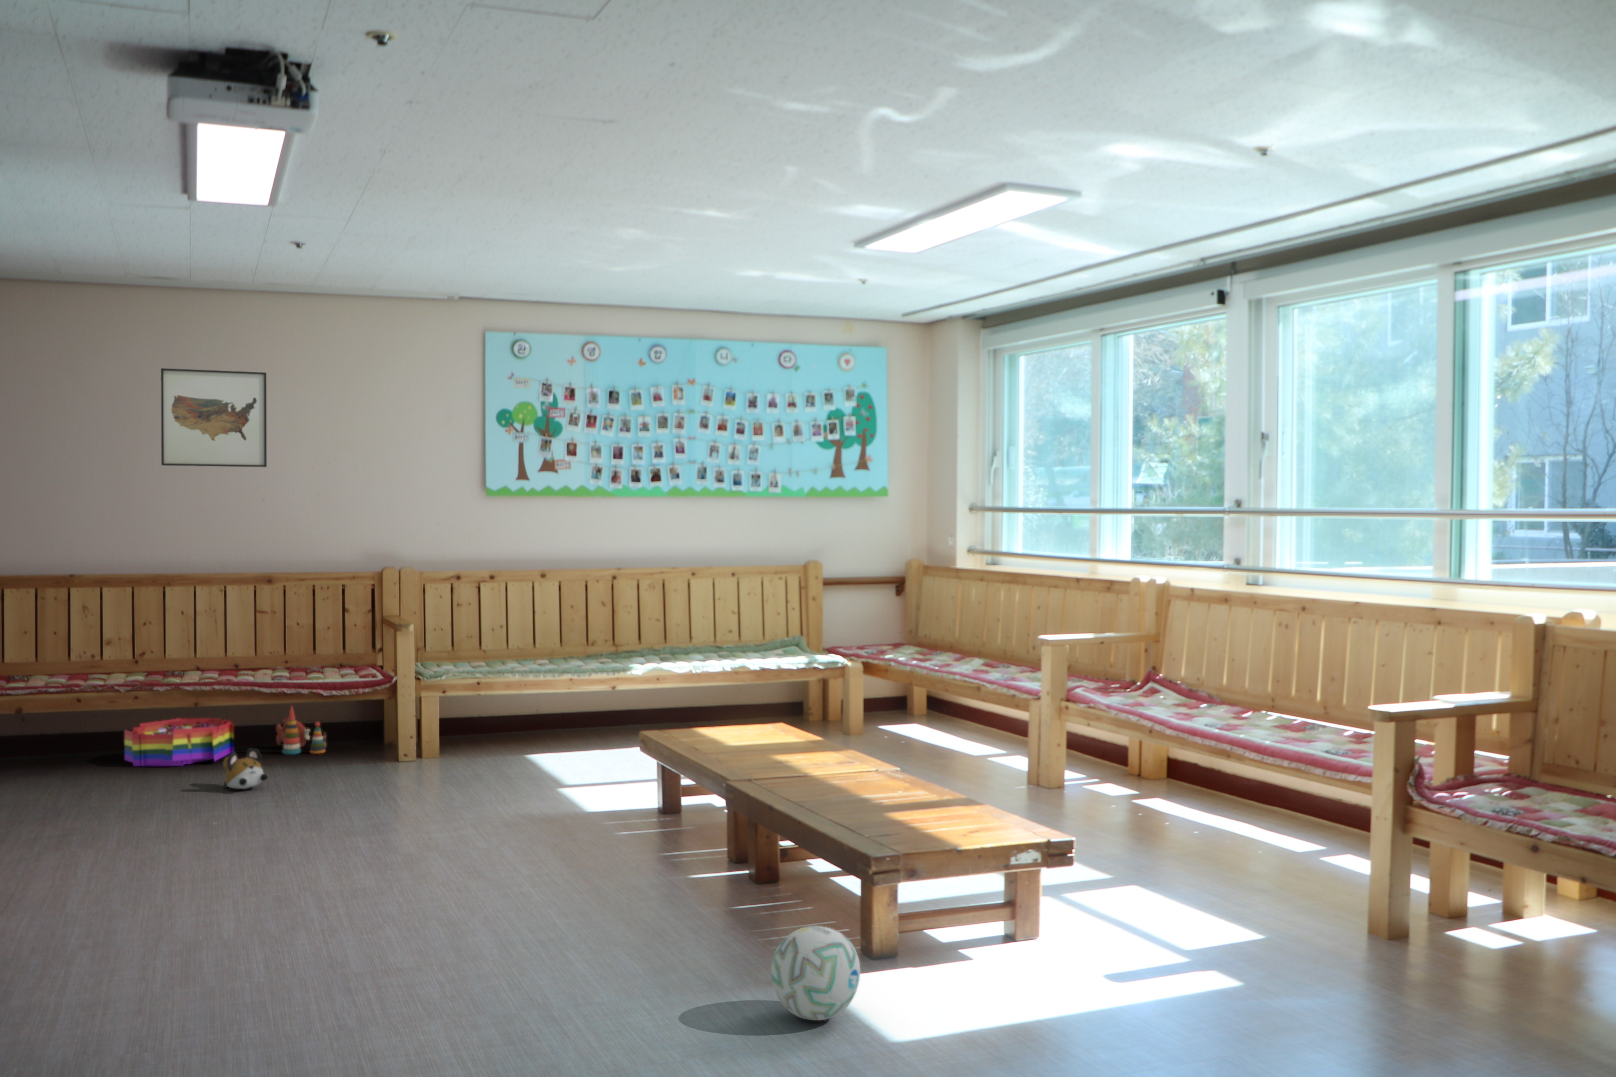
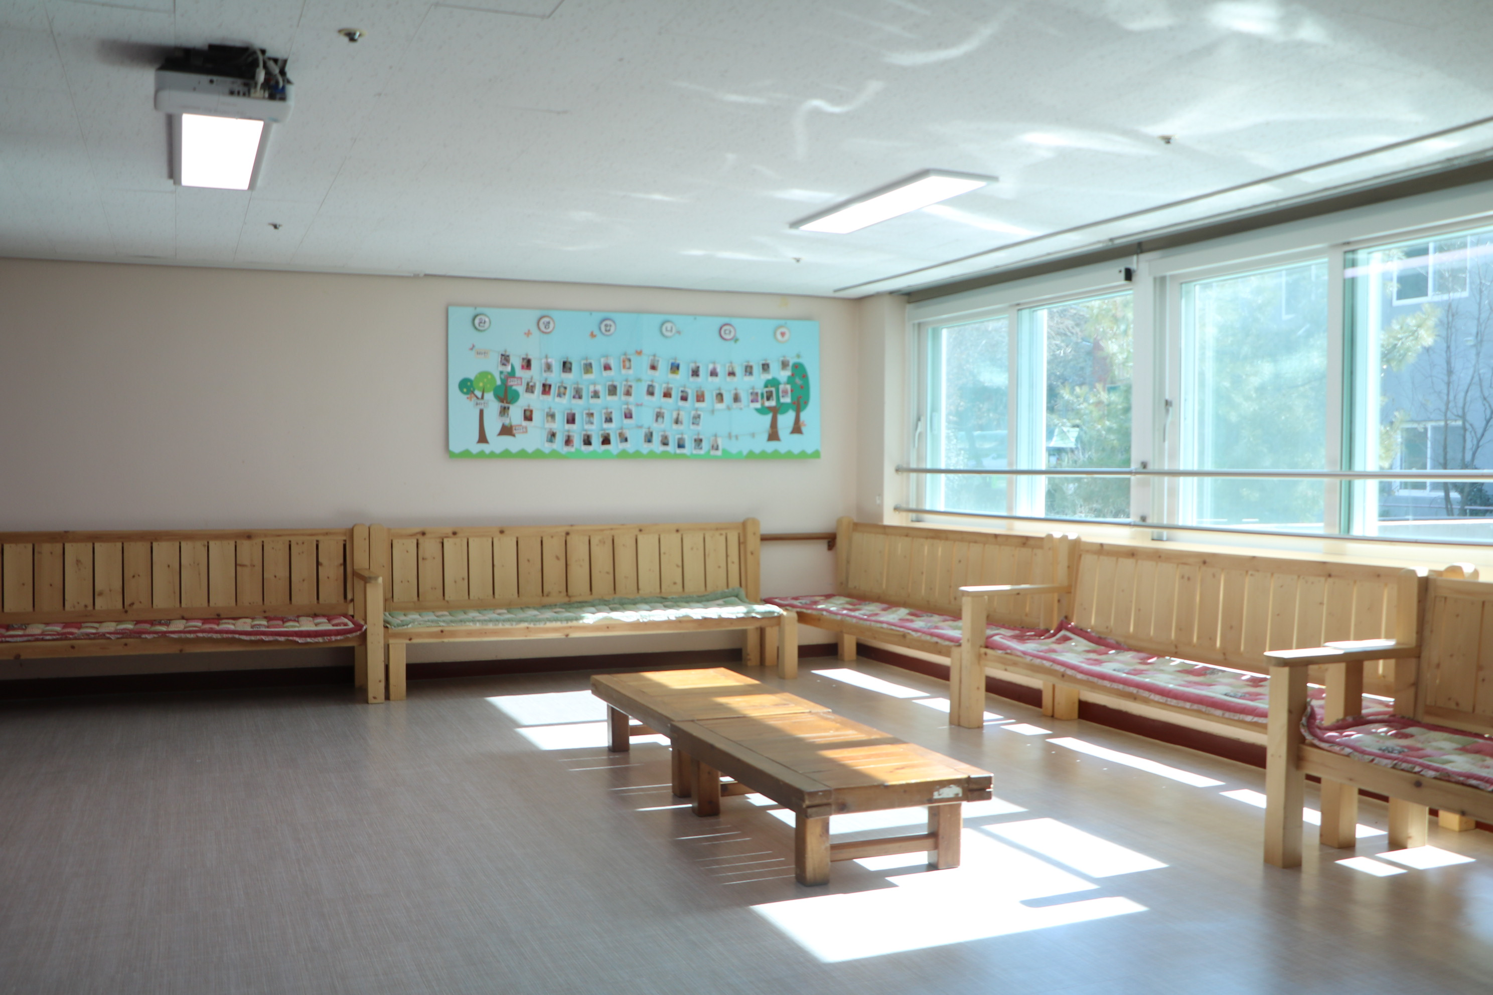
- stacking toy (301, 726)
- storage bin (179, 740)
- plush toy (240, 768)
- ball (815, 972)
- wall art (214, 418)
